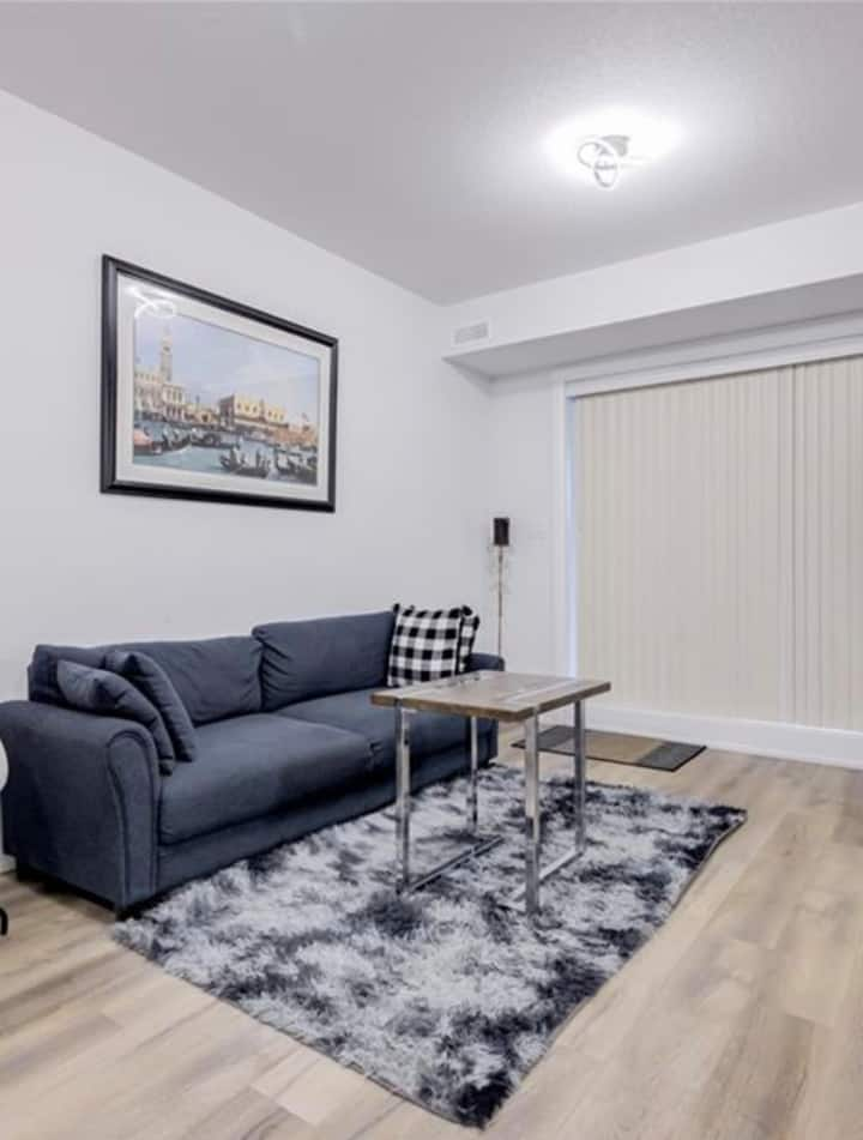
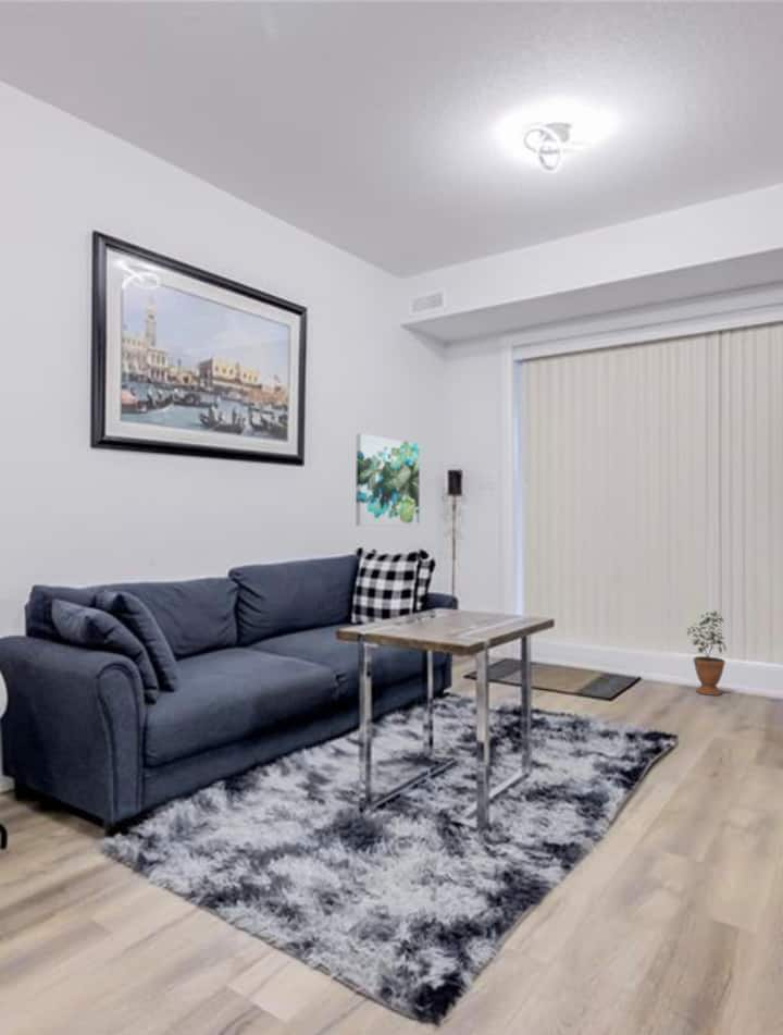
+ potted plant (705, 650)
+ wall art (388, 482)
